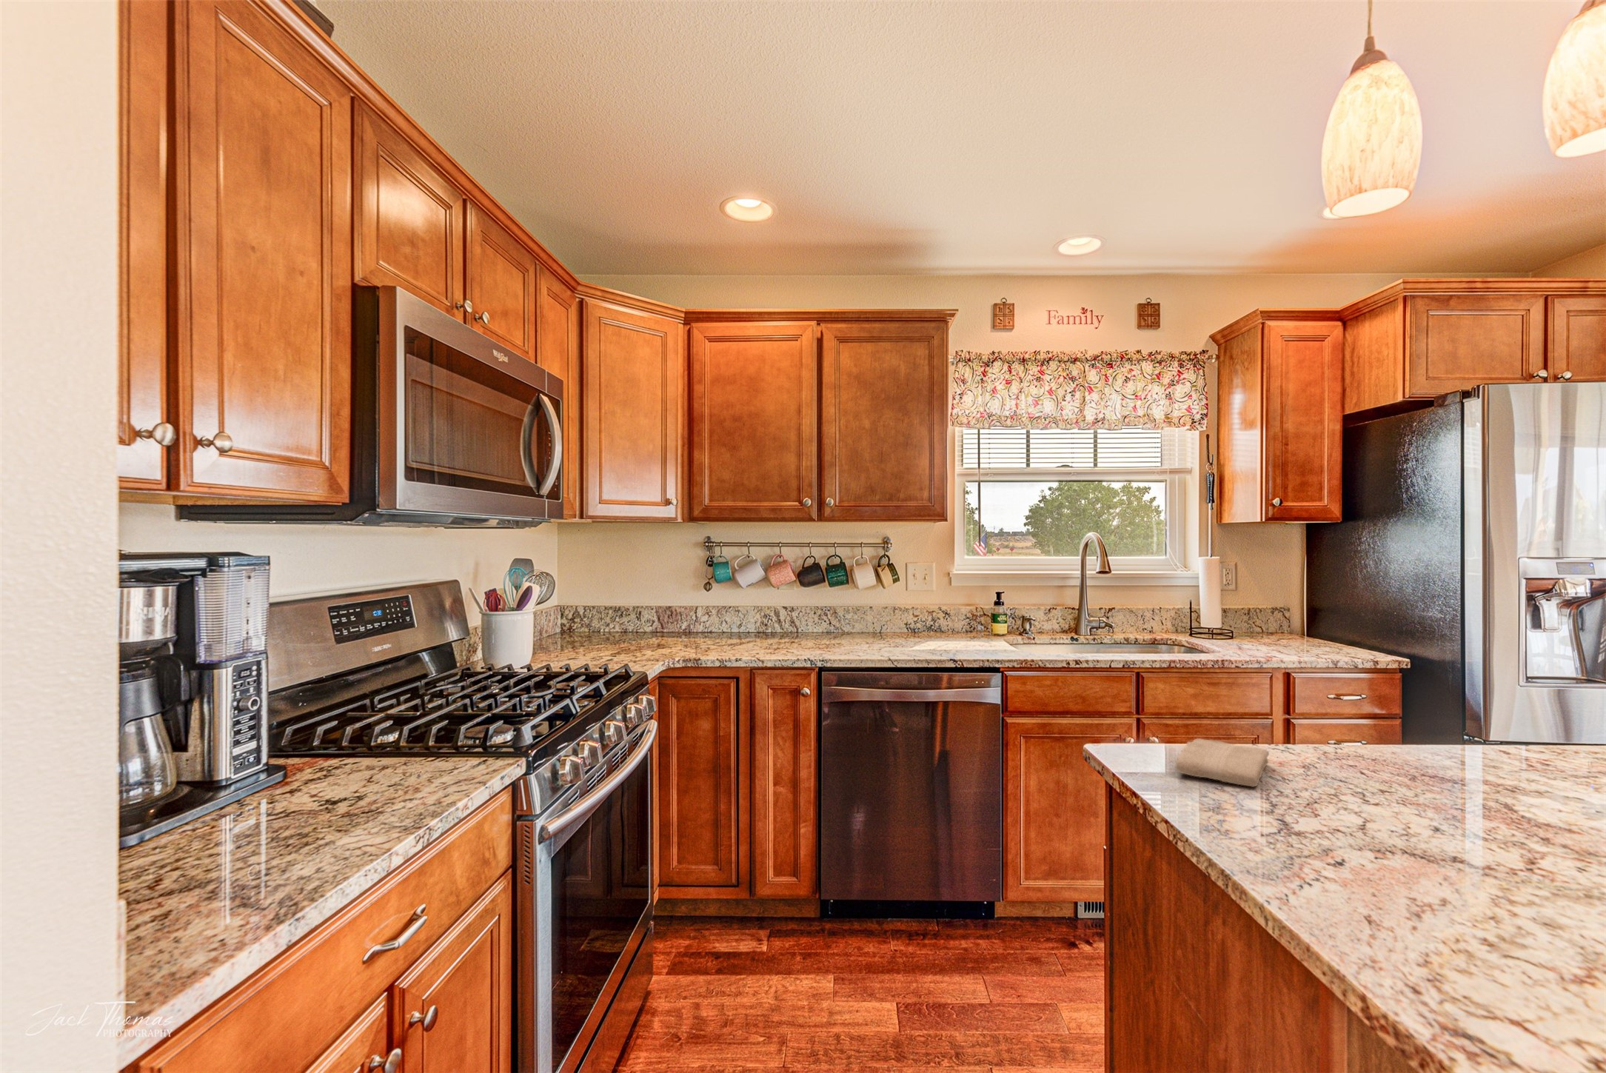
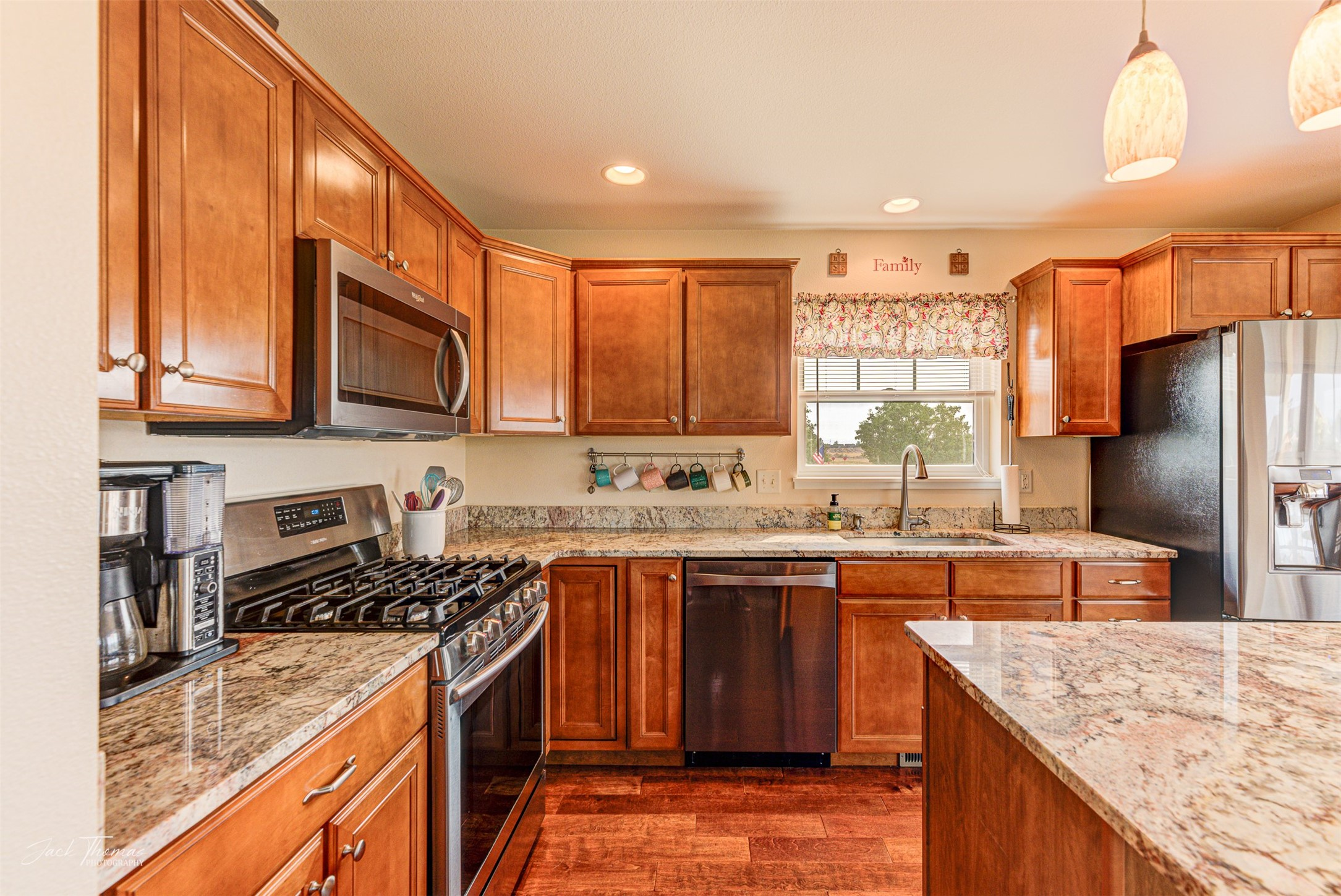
- washcloth (1223, 759)
